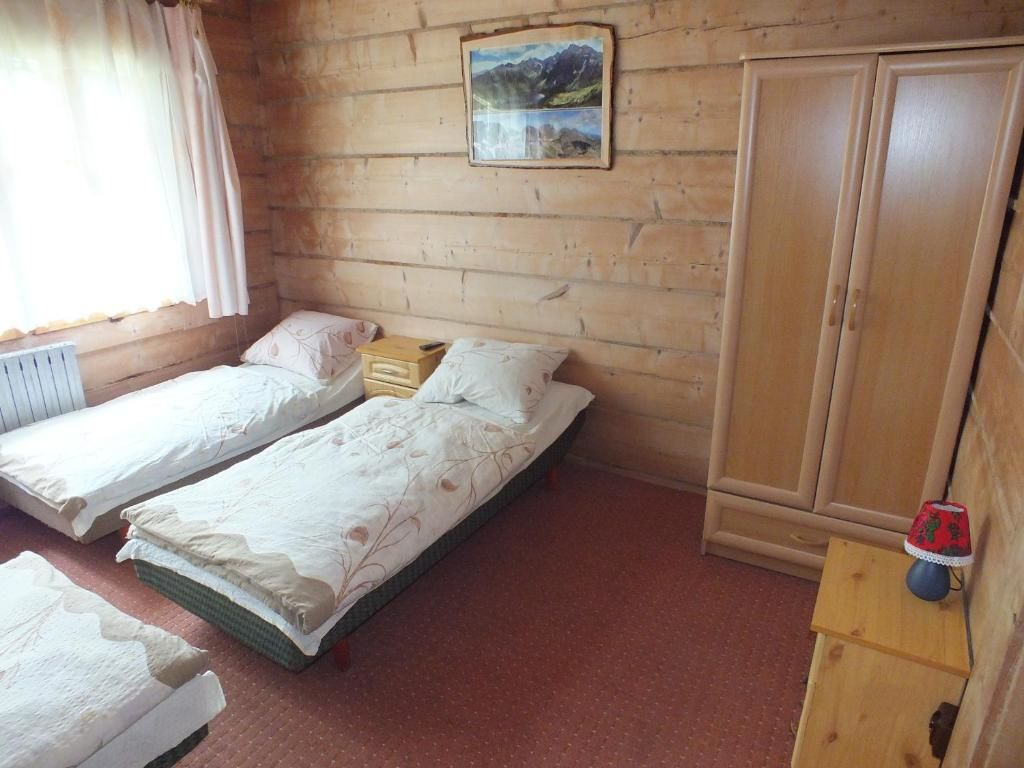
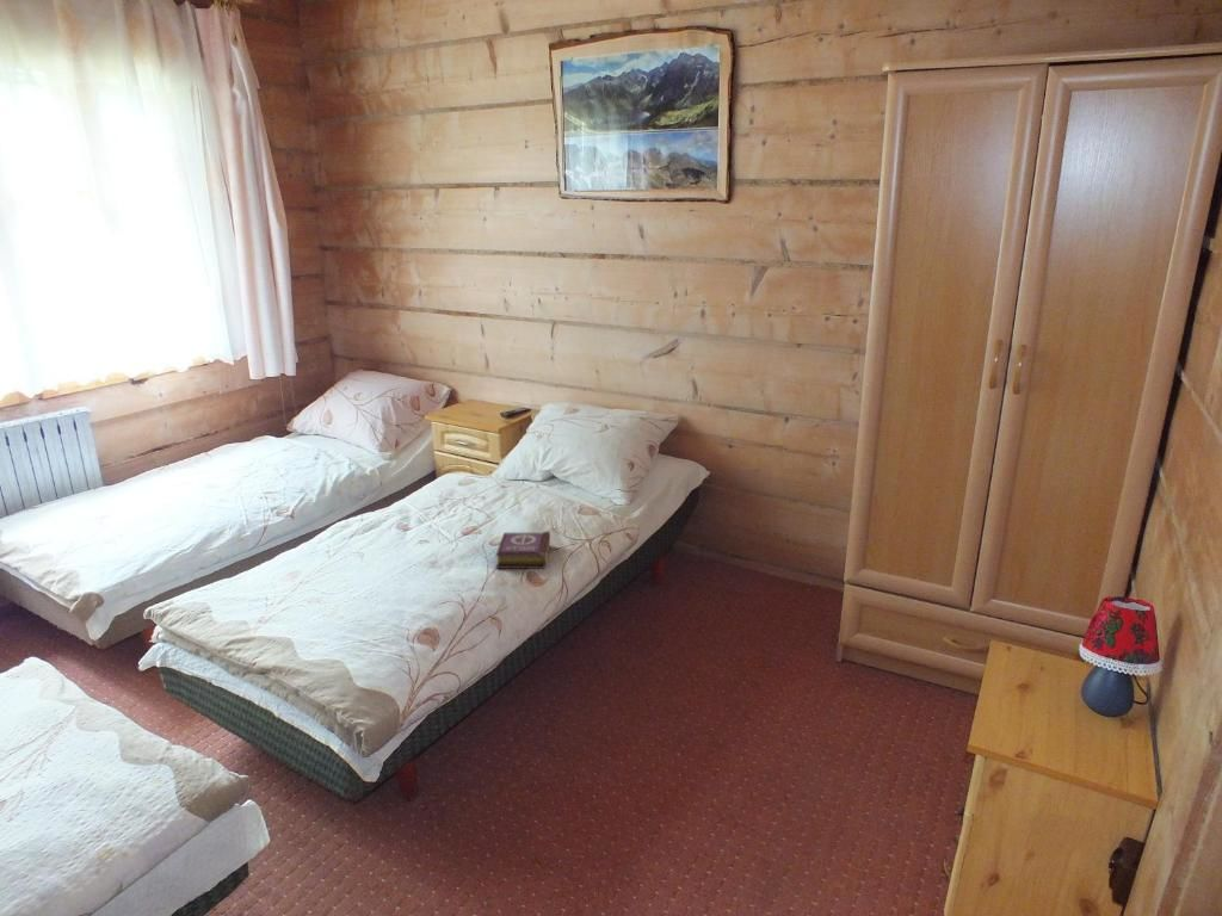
+ book (524, 549)
